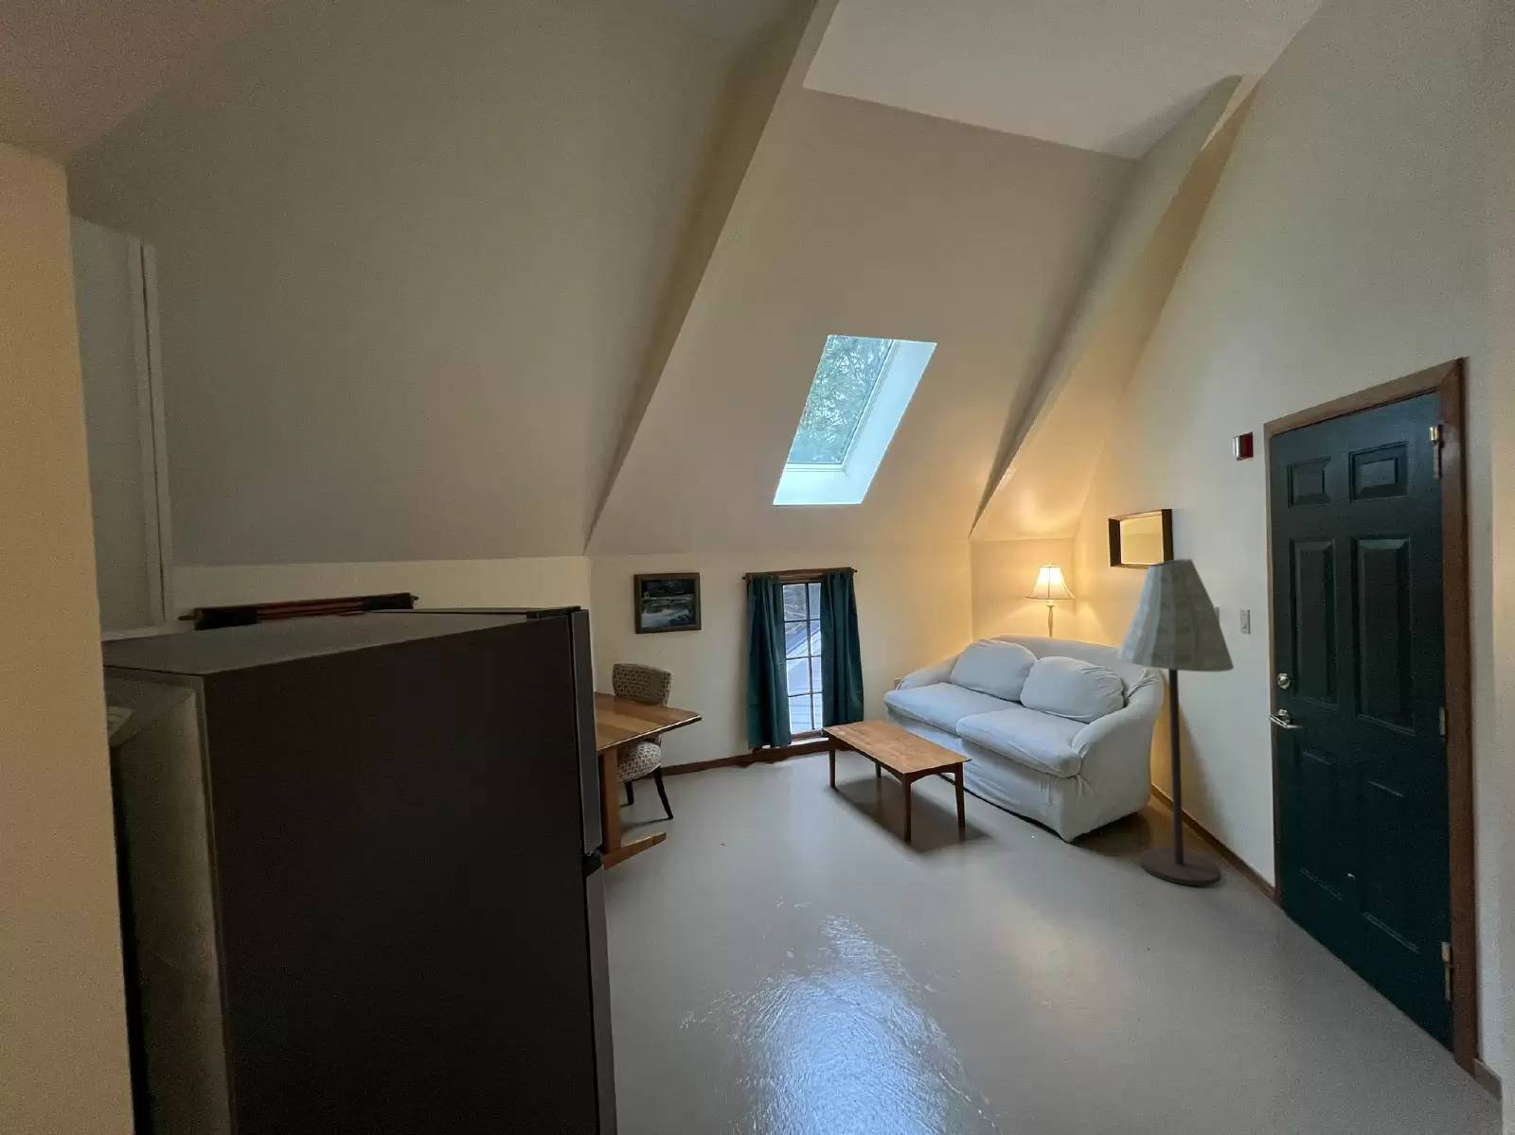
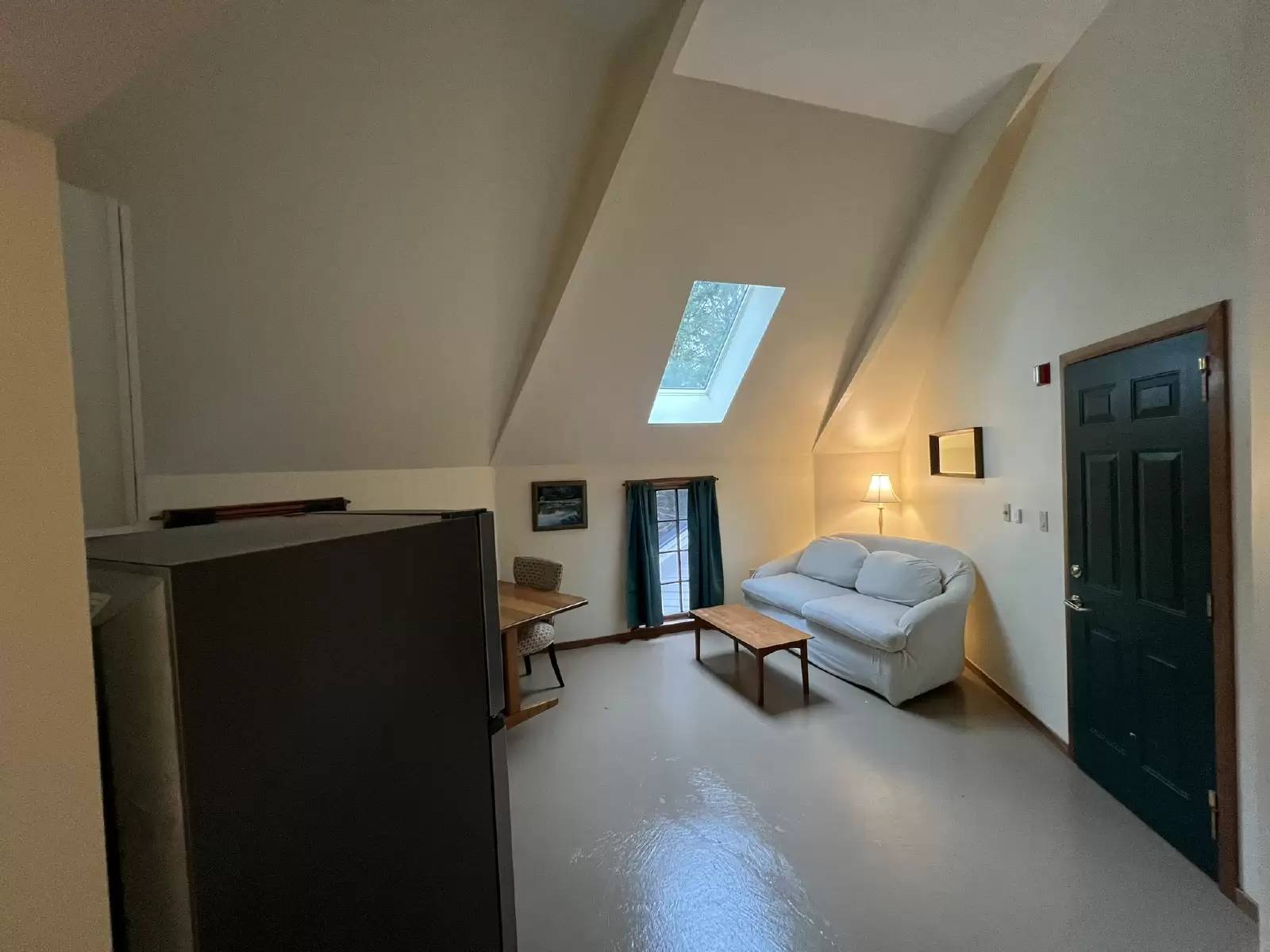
- floor lamp (1174, 714)
